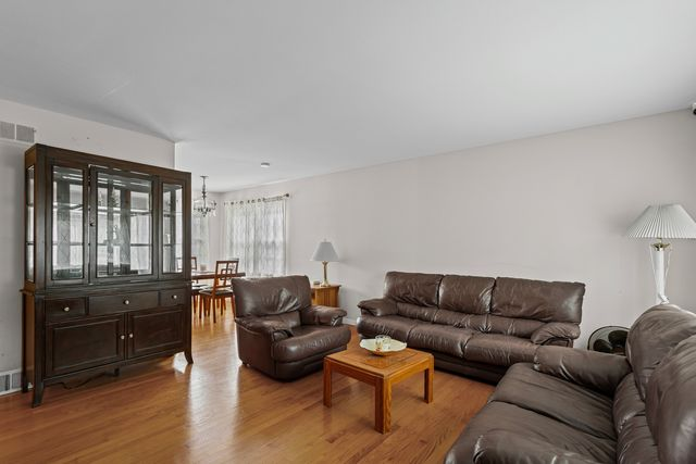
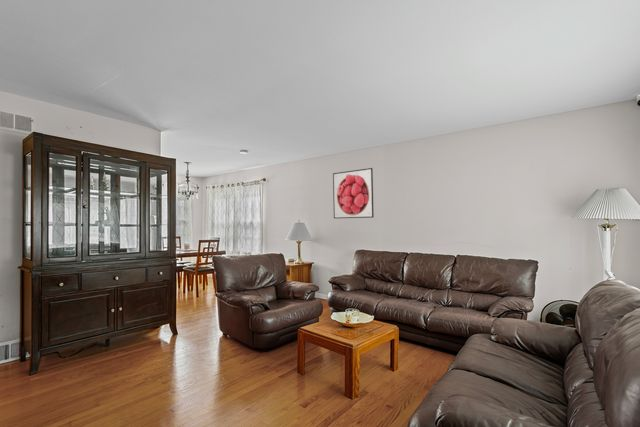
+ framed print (352, 194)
